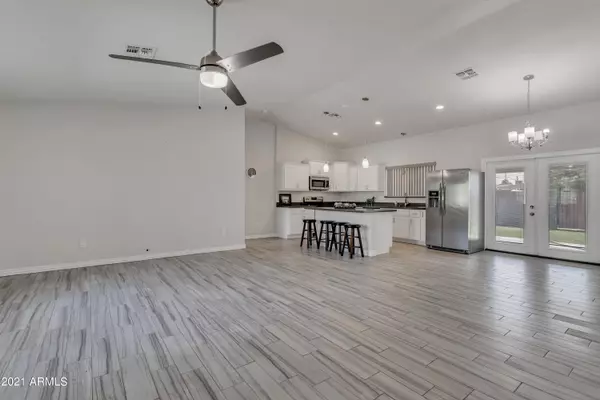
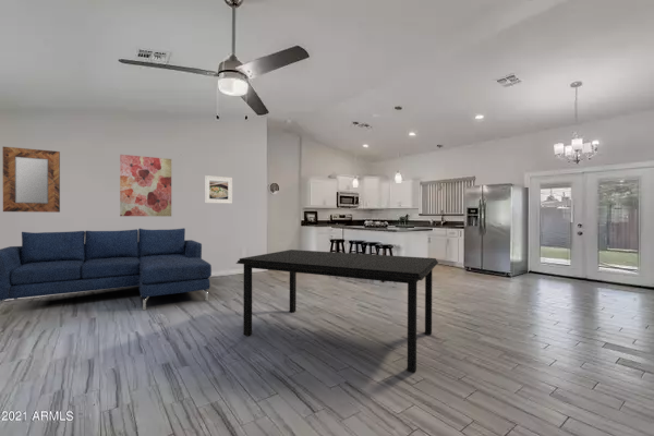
+ dining table (338, 276)
+ wall art (146, 186)
+ home mirror (32, 180)
+ sofa (110, 265)
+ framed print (218, 190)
